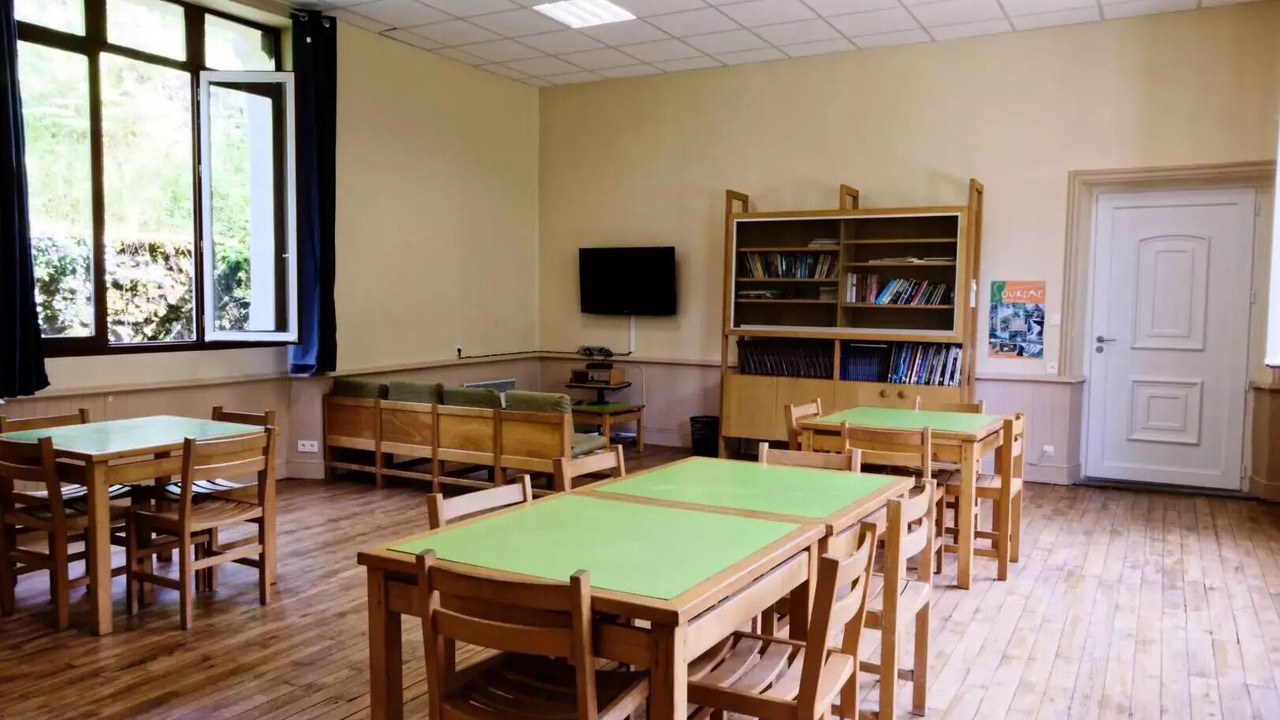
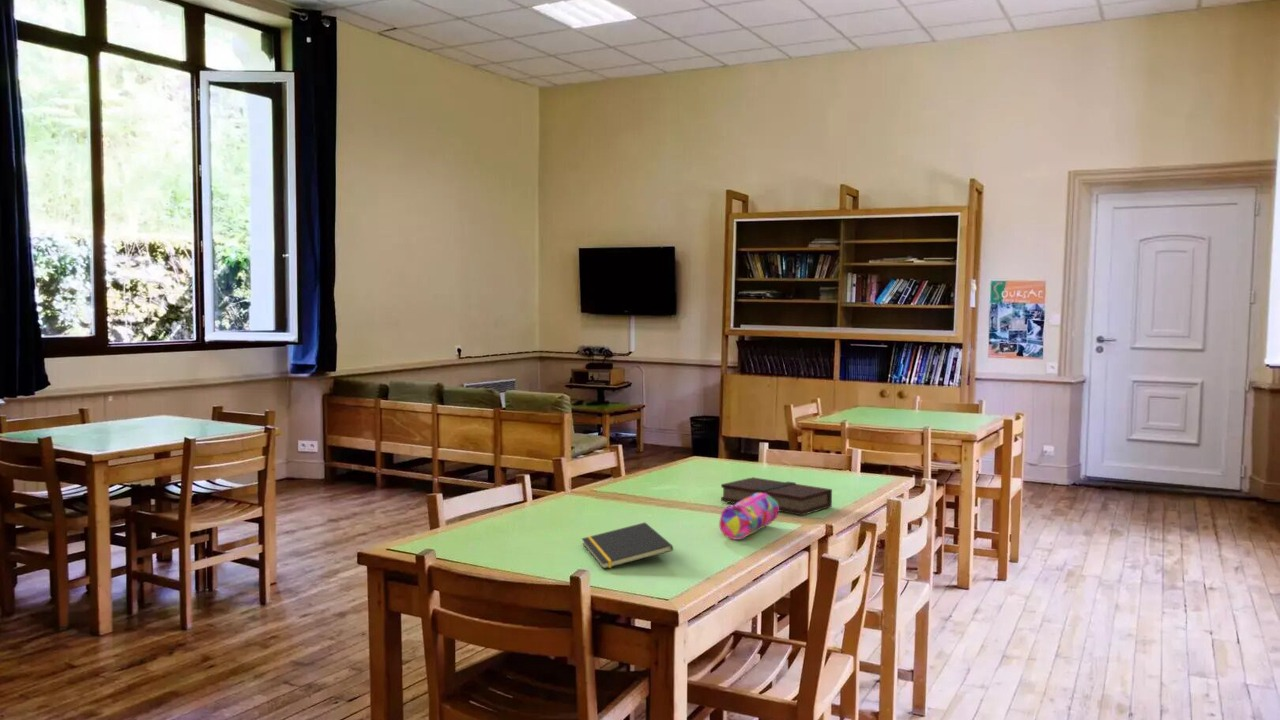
+ notepad (625, 544)
+ book (775, 495)
+ pencil case (749, 514)
